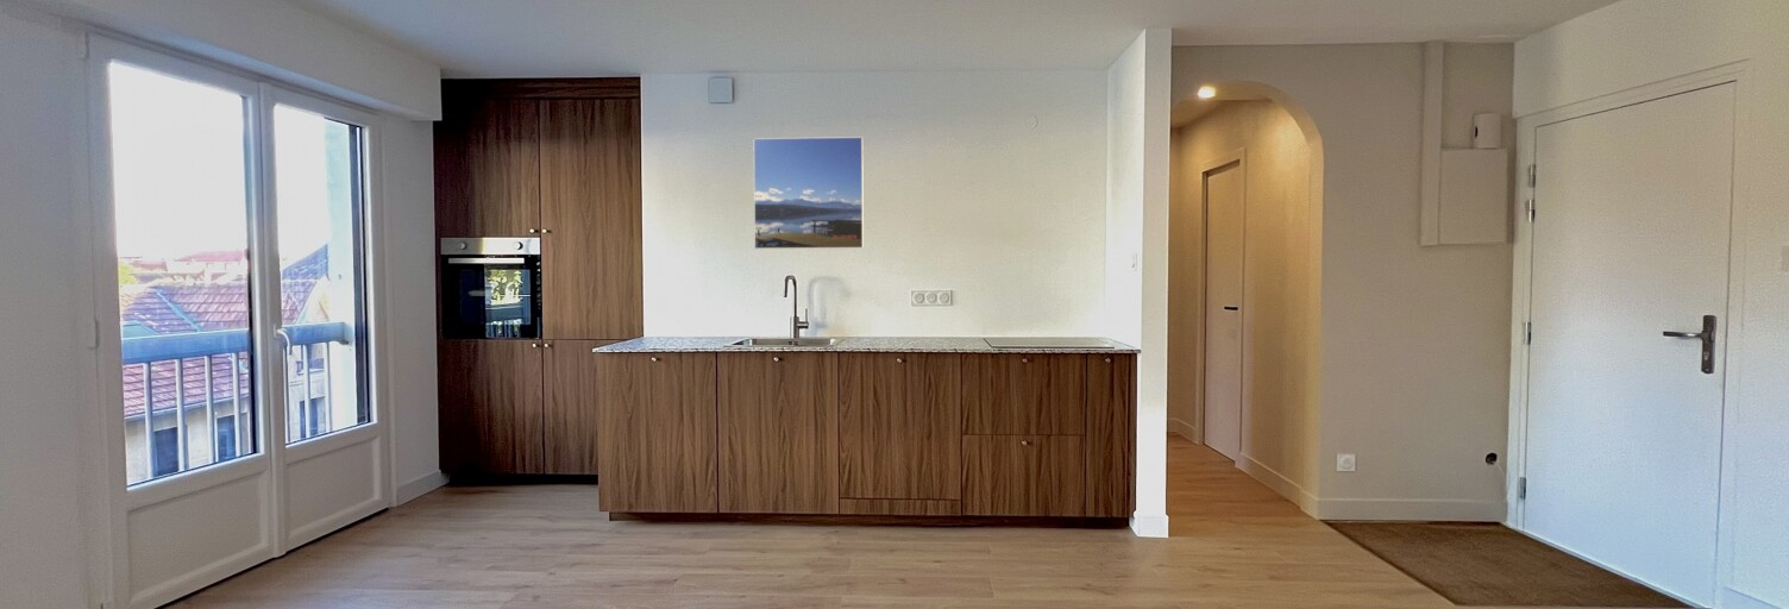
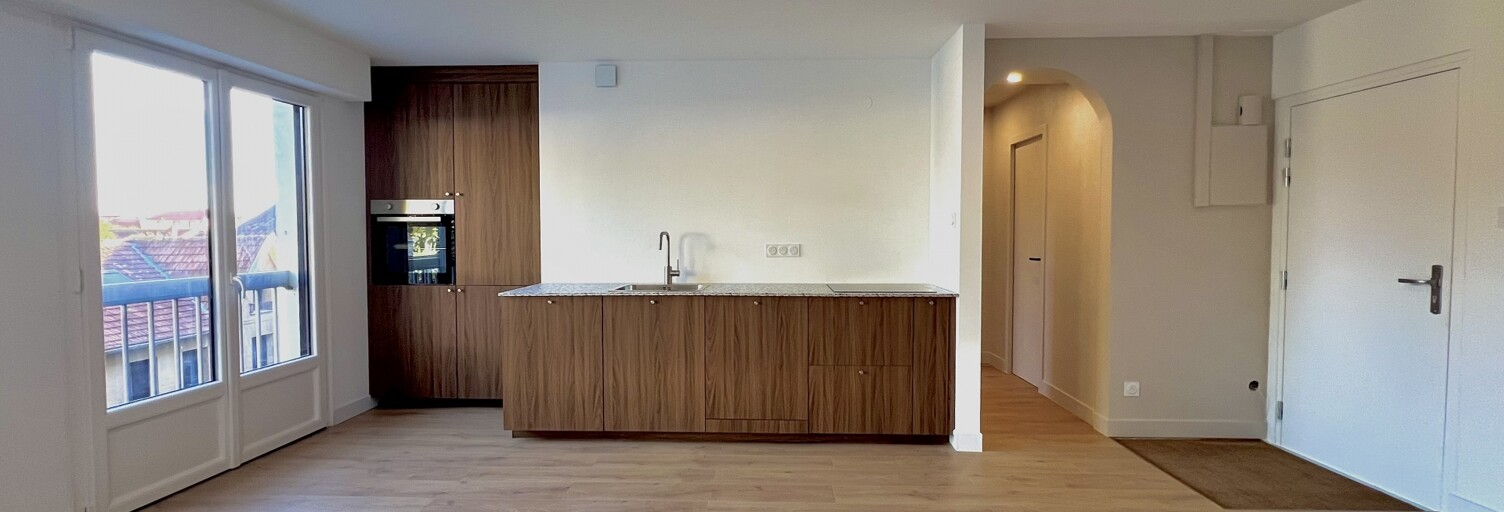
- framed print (808, 193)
